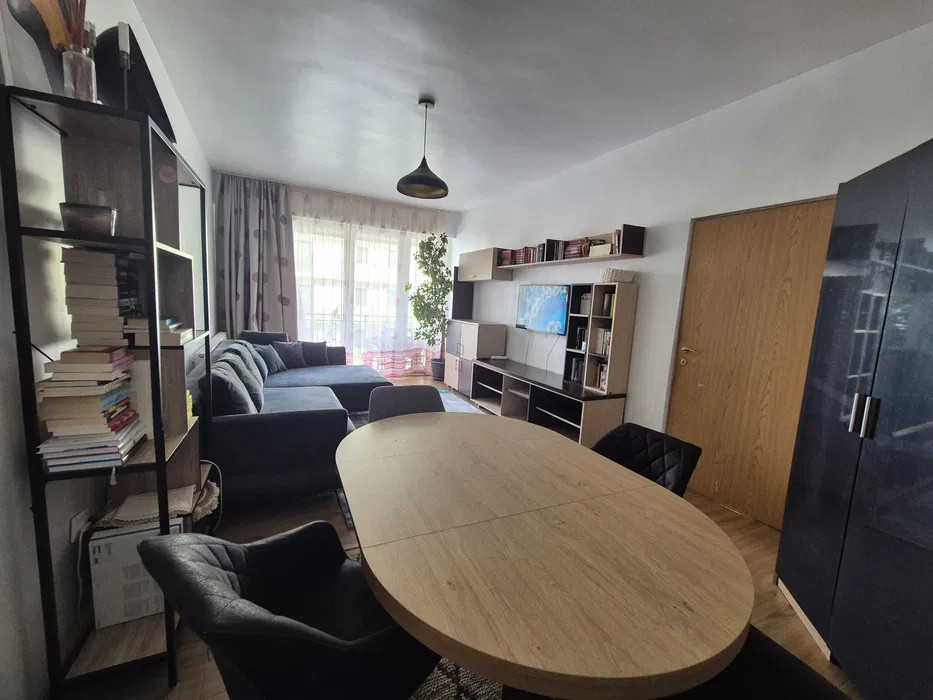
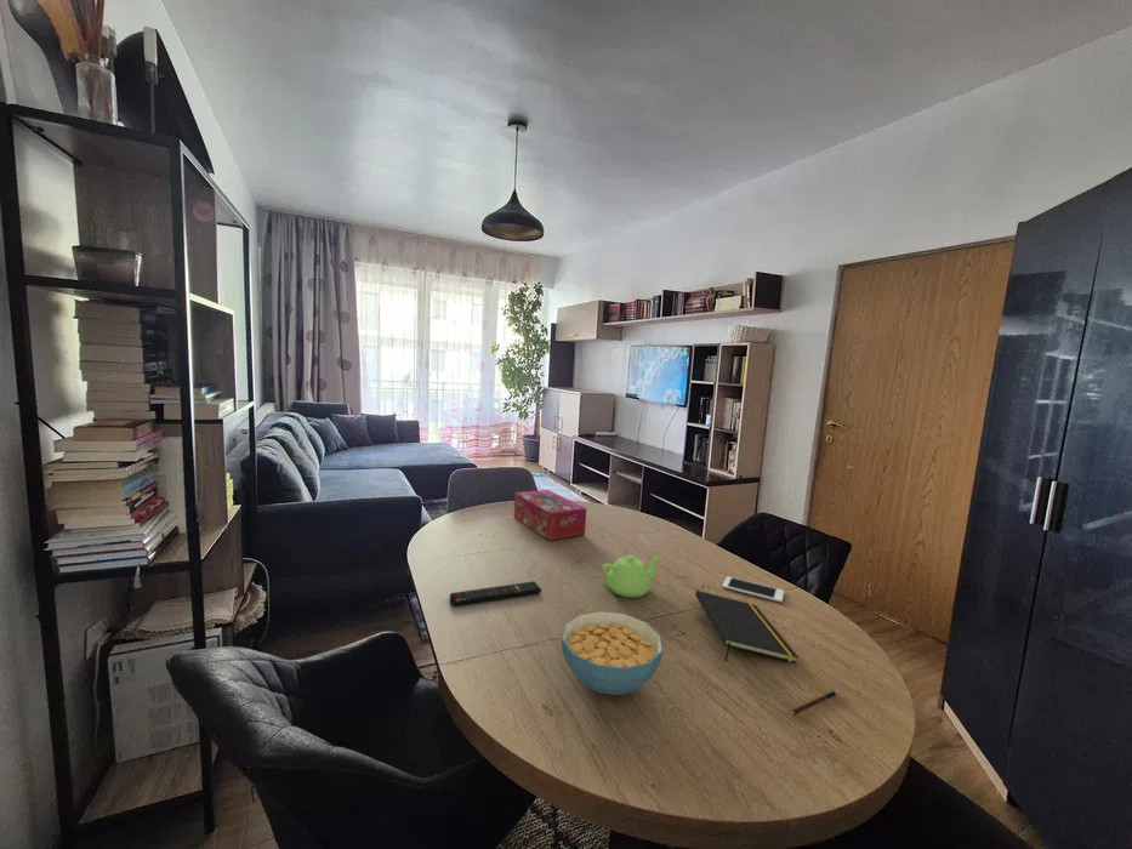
+ tissue box (548, 512)
+ cell phone (752, 588)
+ pen (815, 701)
+ cereal bowl (609, 660)
+ remote control (495, 593)
+ teapot (631, 572)
+ notepad (741, 622)
